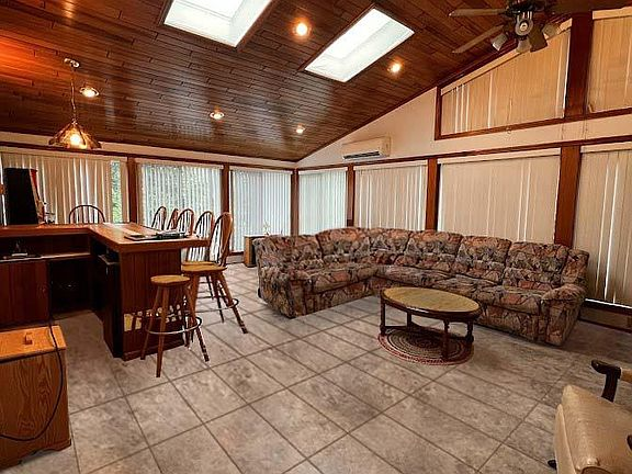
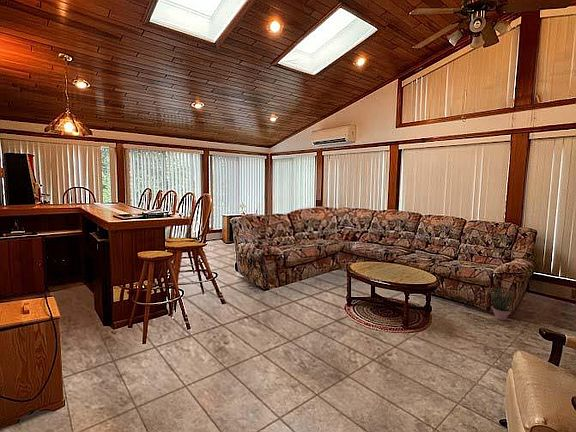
+ potted plant (500, 303)
